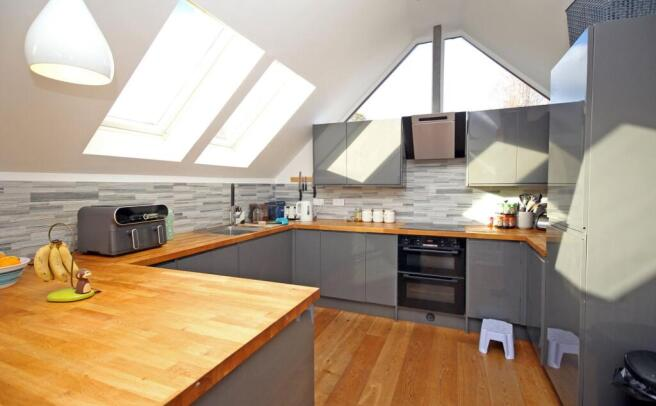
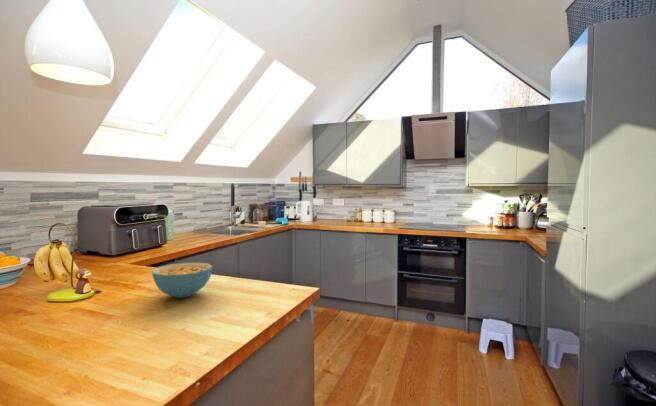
+ cereal bowl (183, 281)
